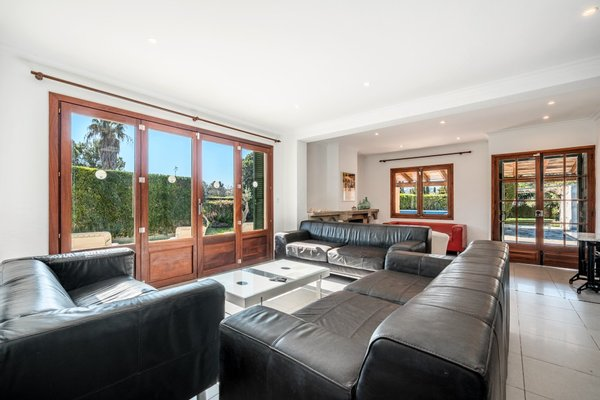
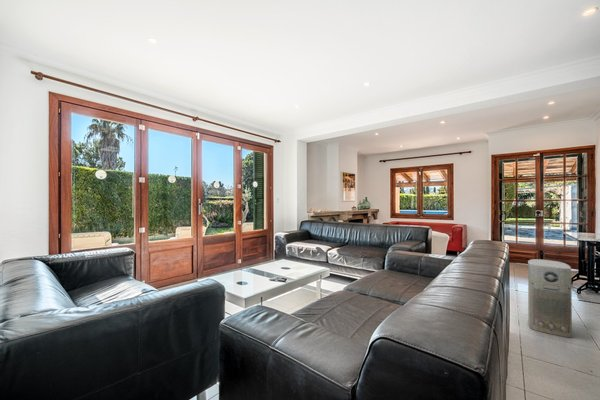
+ air purifier (548, 294)
